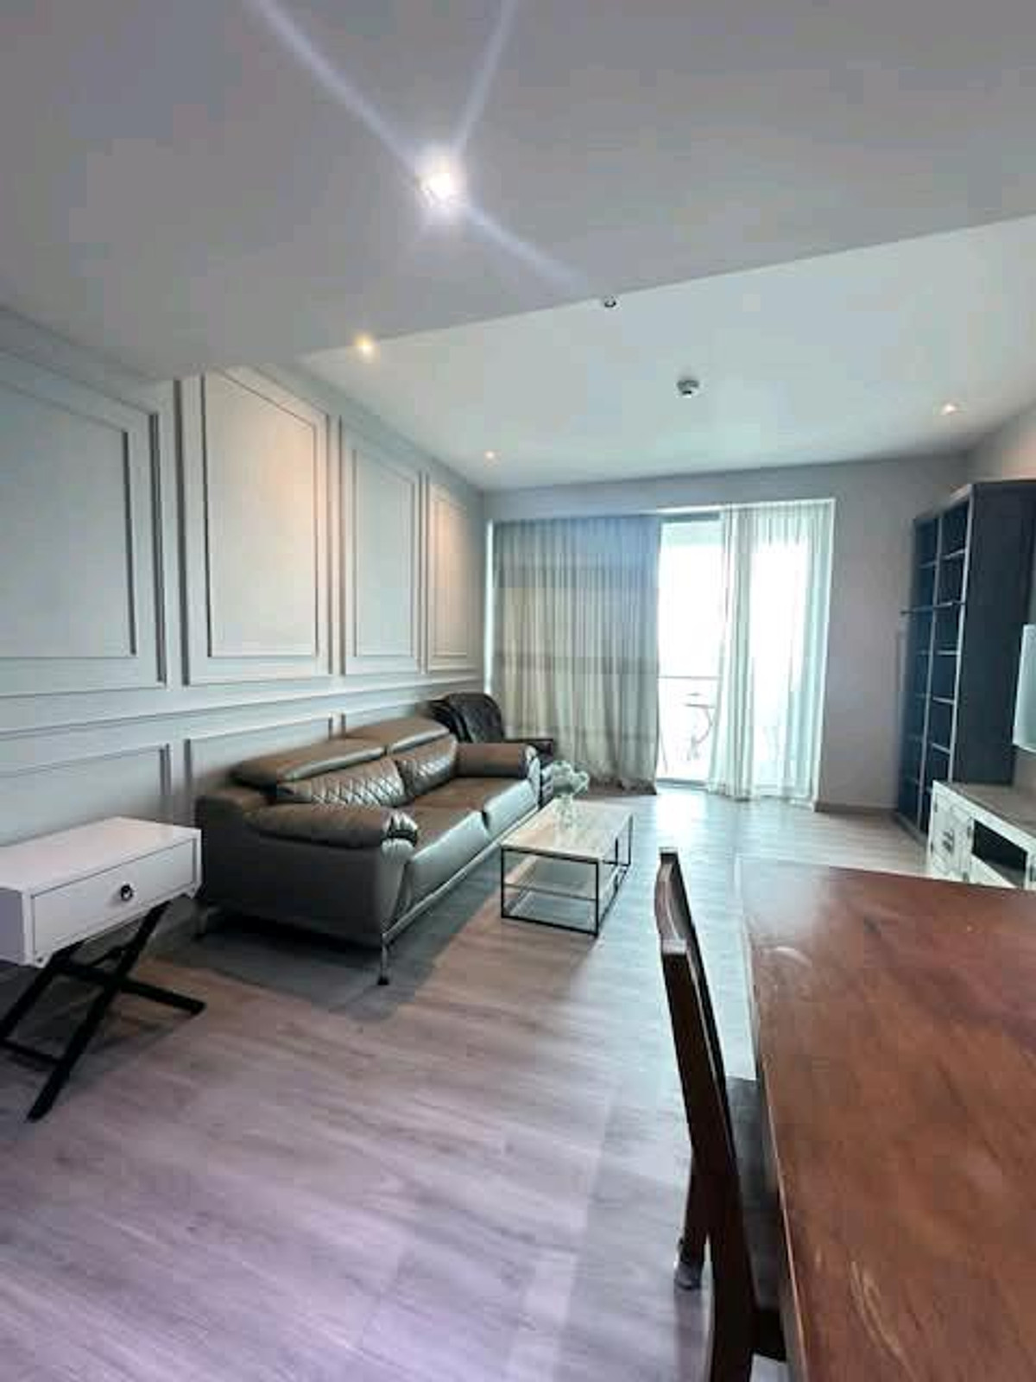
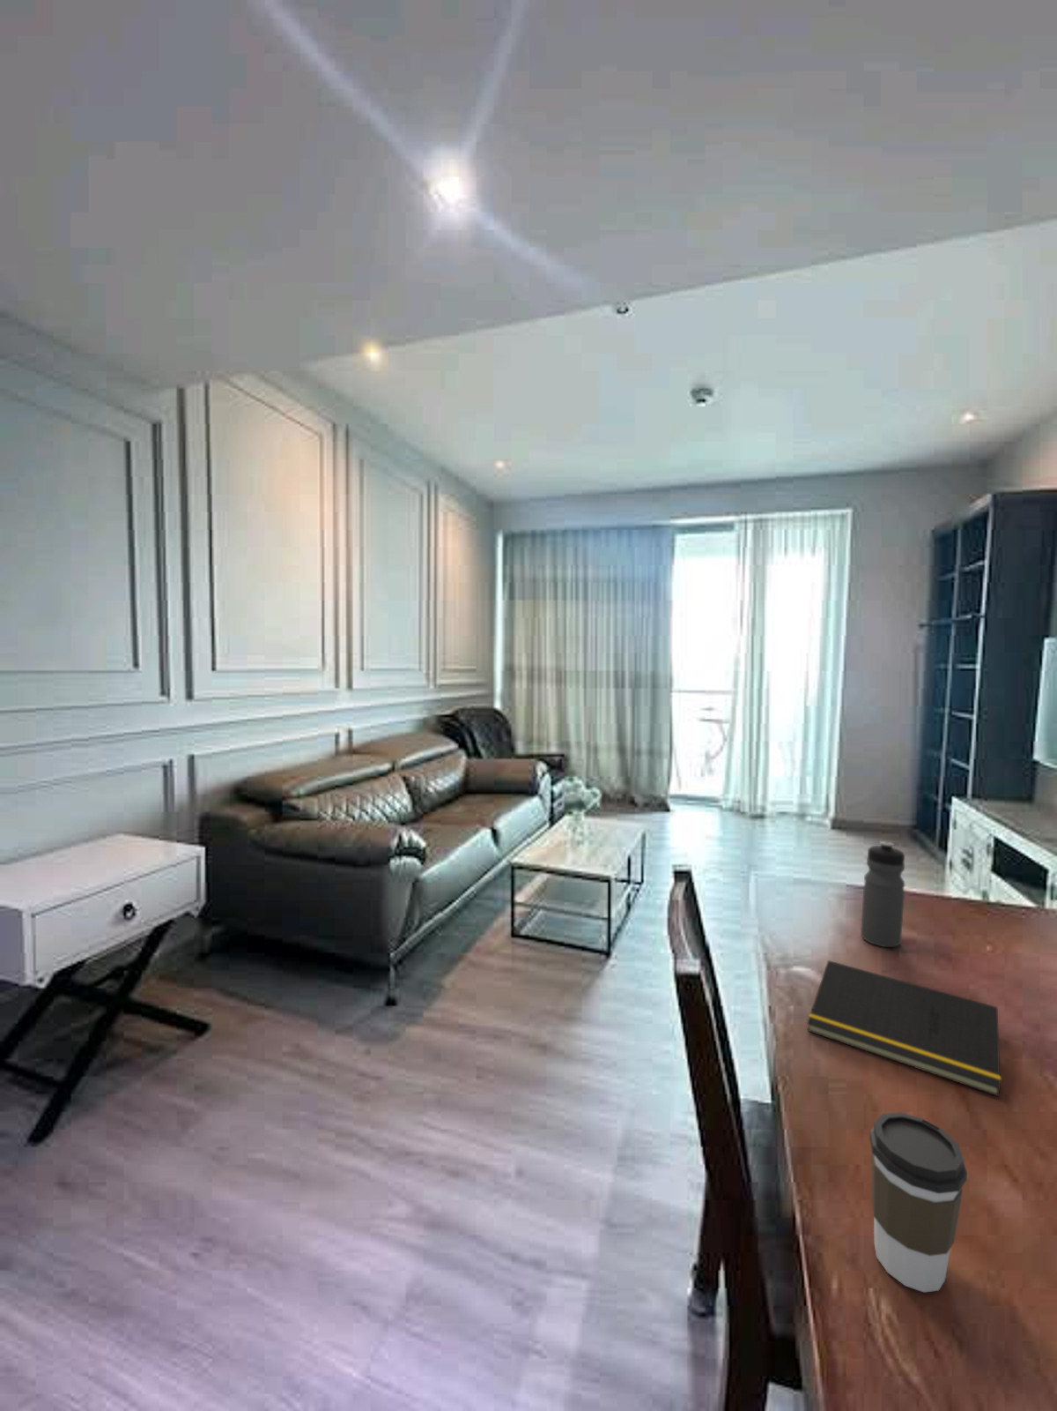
+ water bottle (884, 891)
+ coffee cup (913, 1201)
+ notepad (902, 1019)
